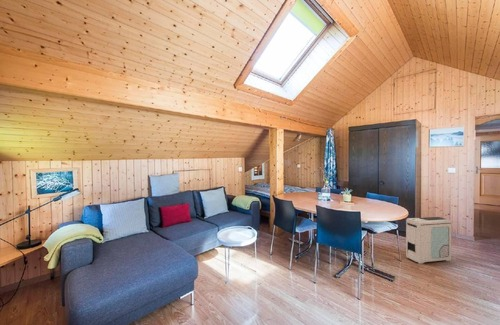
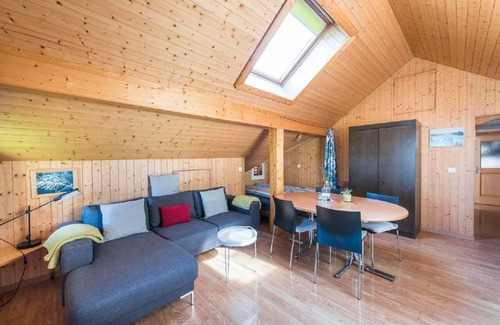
- air purifier (428, 238)
